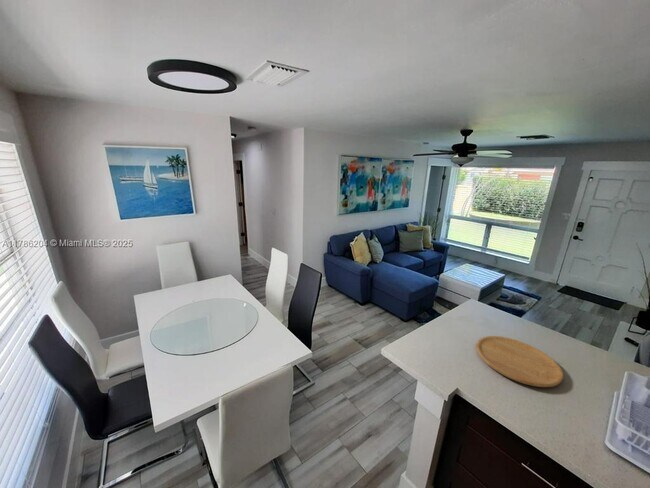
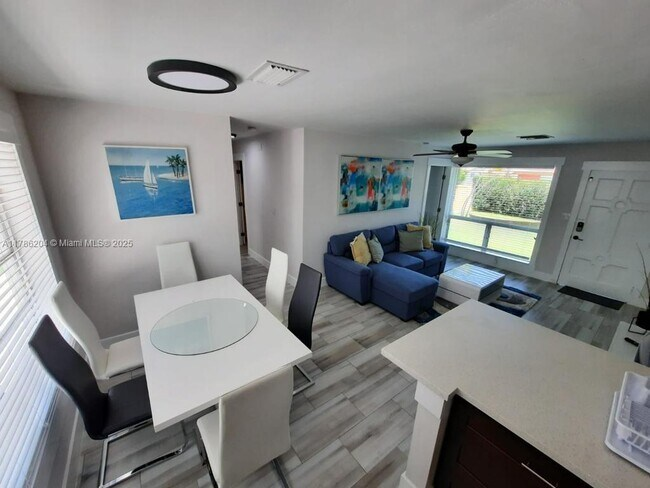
- cutting board (516, 358)
